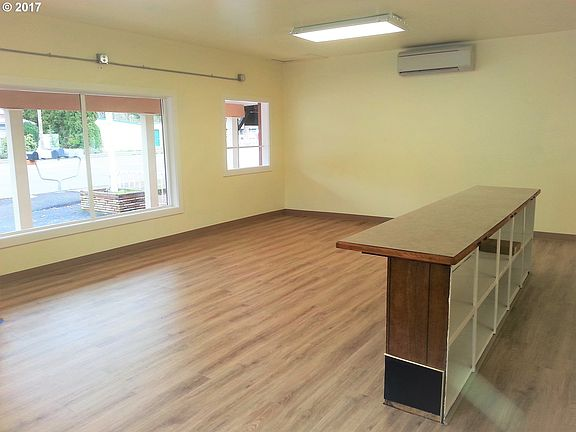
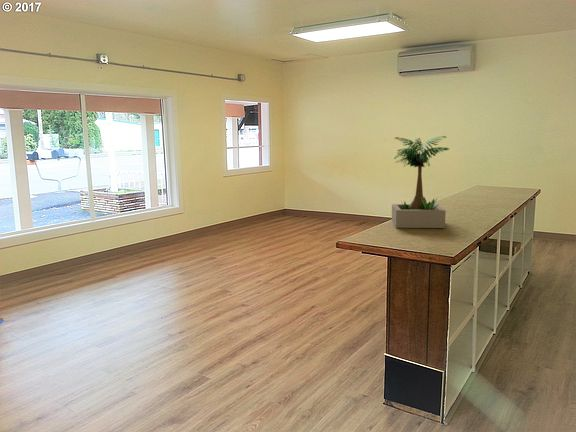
+ potted plant (421, 180)
